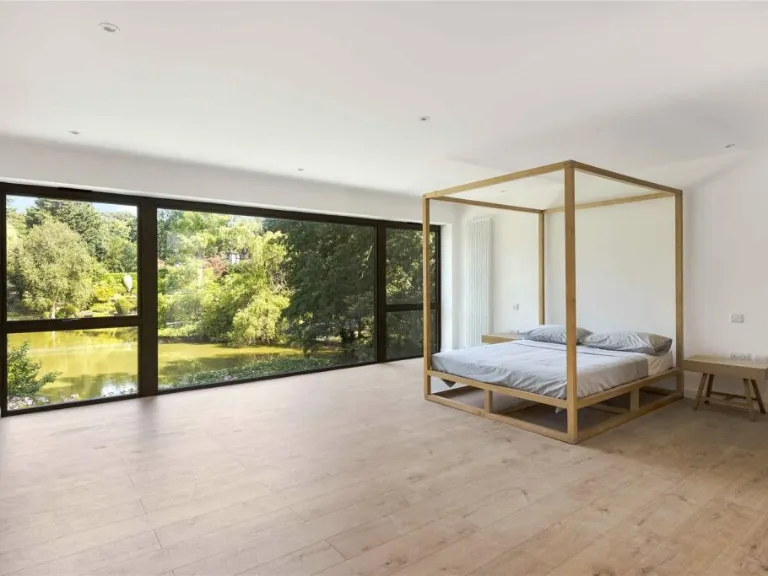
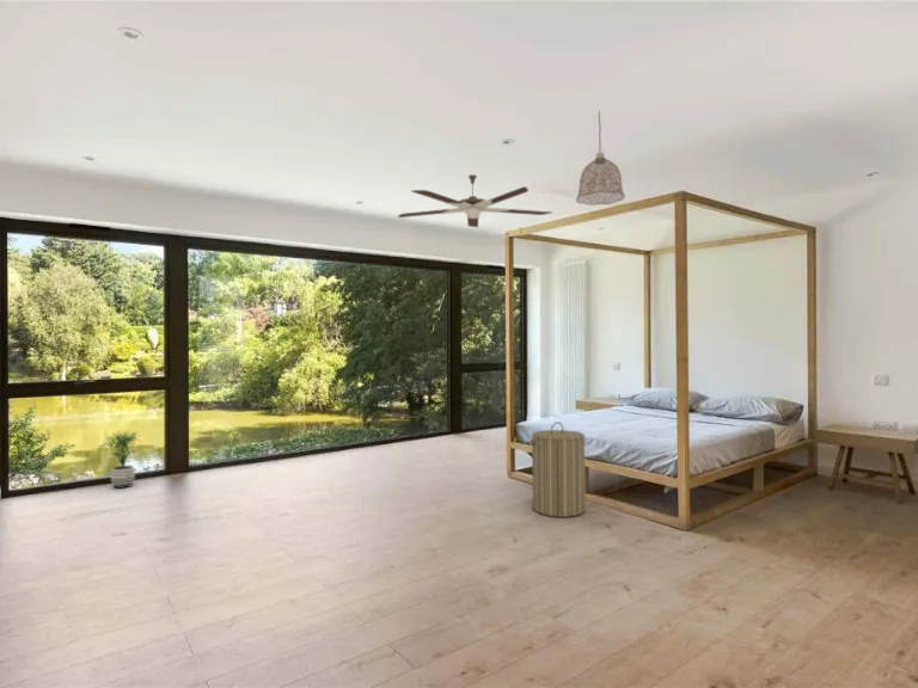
+ pendant lamp (599, 154)
+ ceiling fan (473, 198)
+ laundry hamper (558, 465)
+ potted plant (121, 459)
